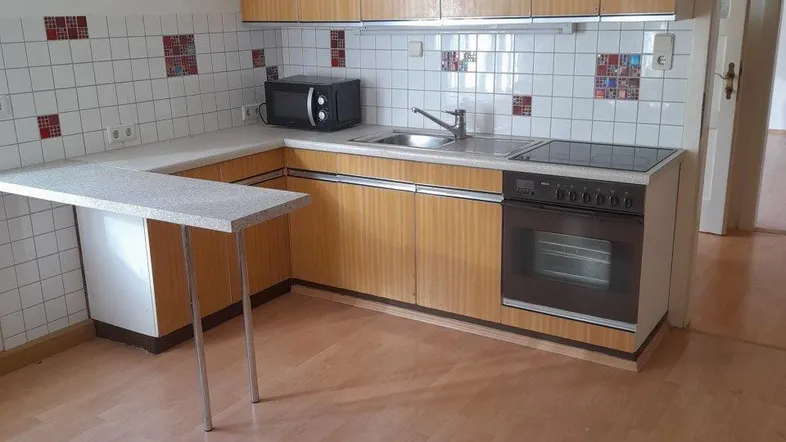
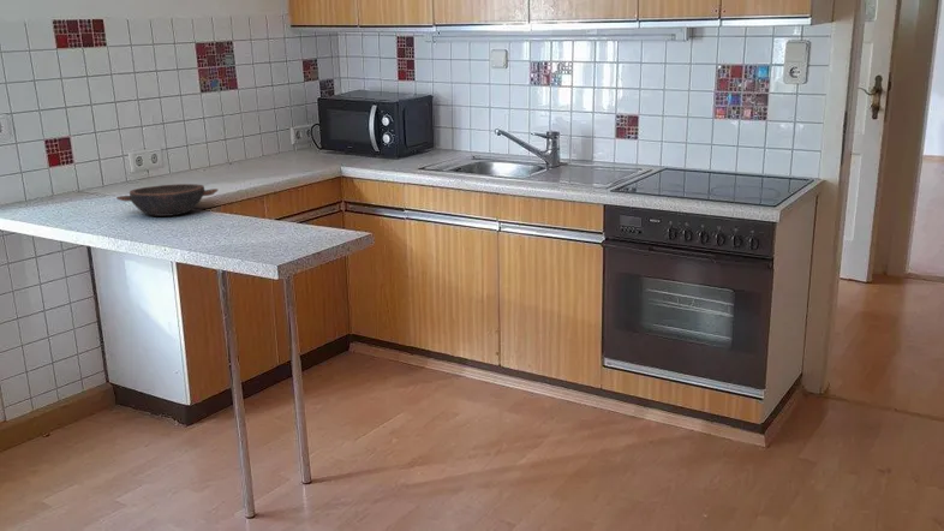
+ bowl (168, 201)
